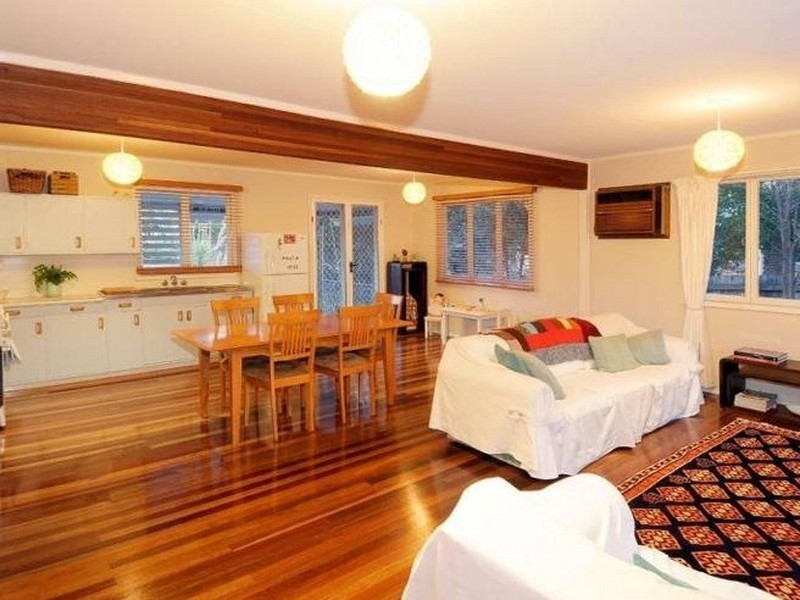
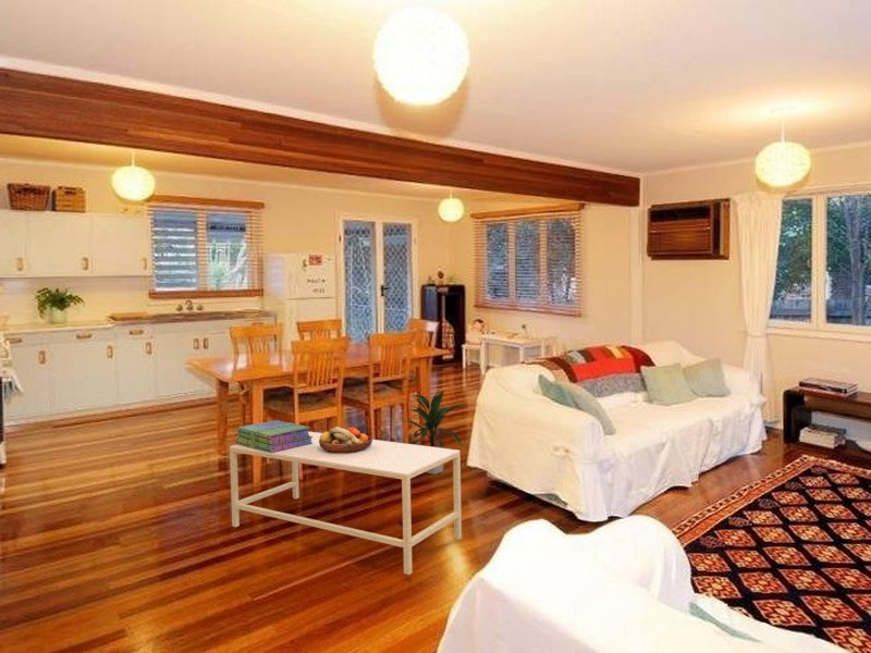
+ stack of books (273, 434)
+ indoor plant (429, 430)
+ coffee table (343, 469)
+ fruit bowl (345, 436)
